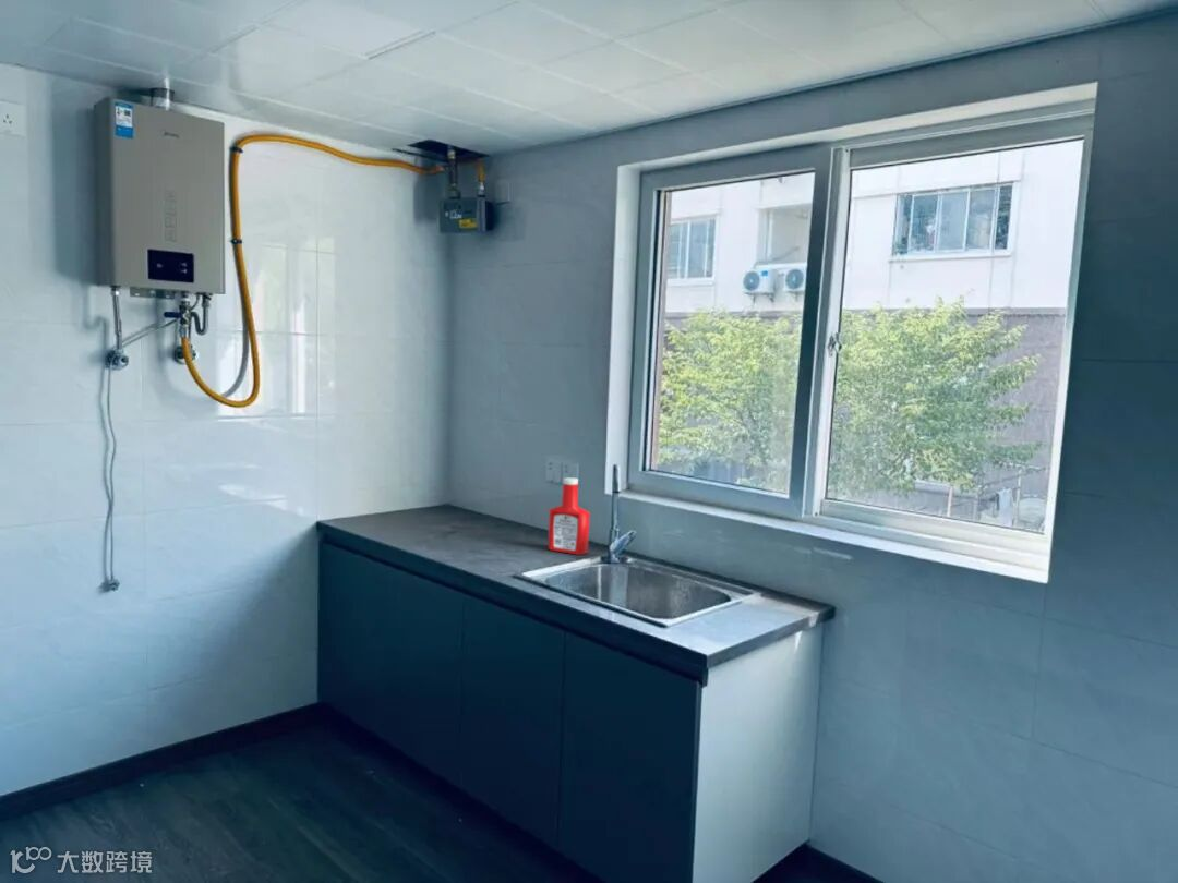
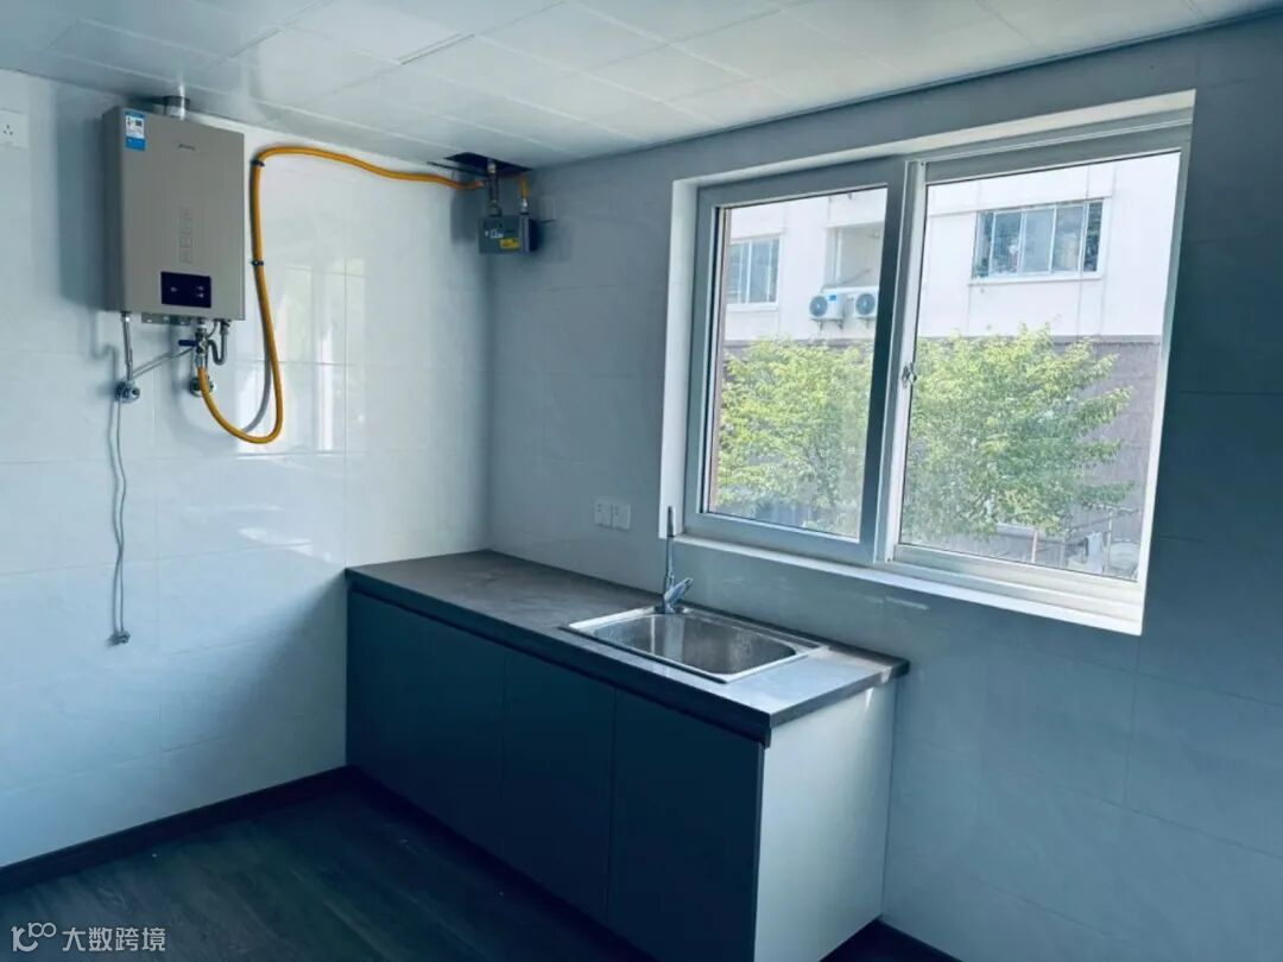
- soap bottle (568, 515)
